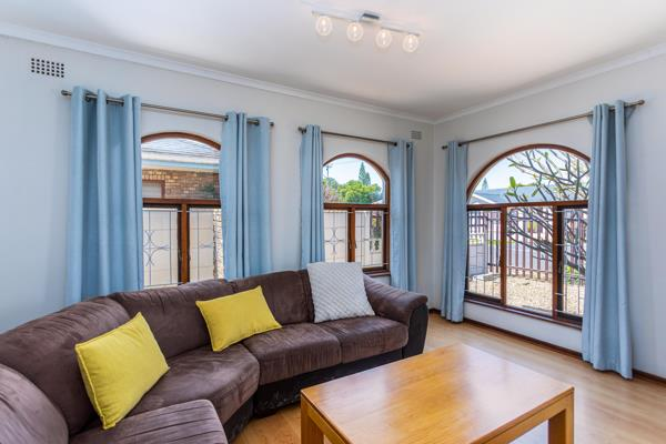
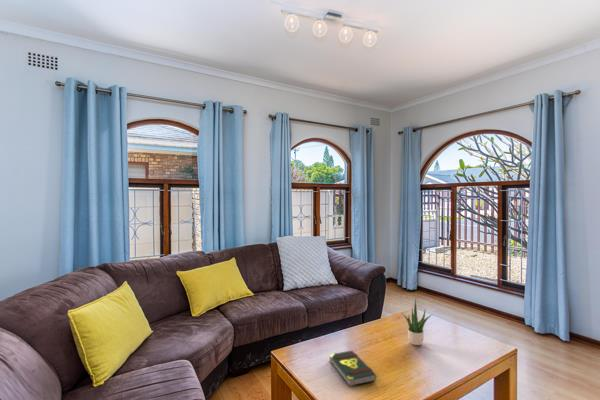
+ book (351, 366)
+ potted plant (416, 322)
